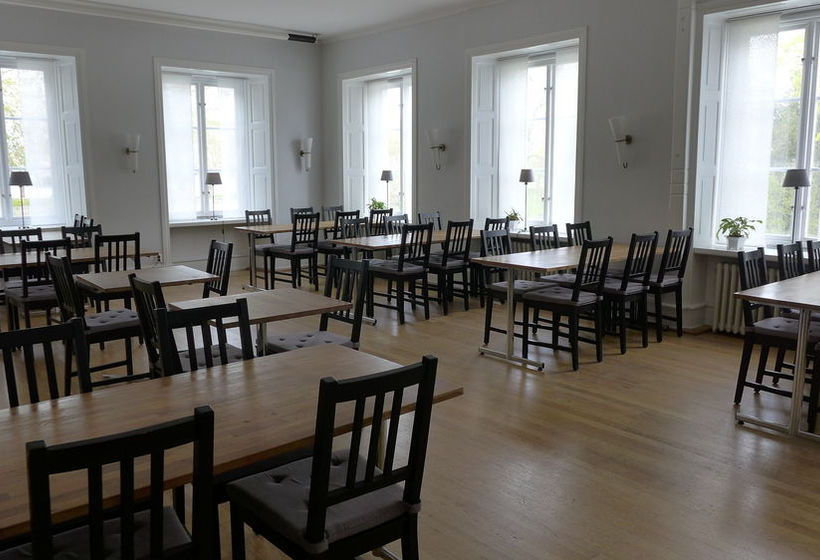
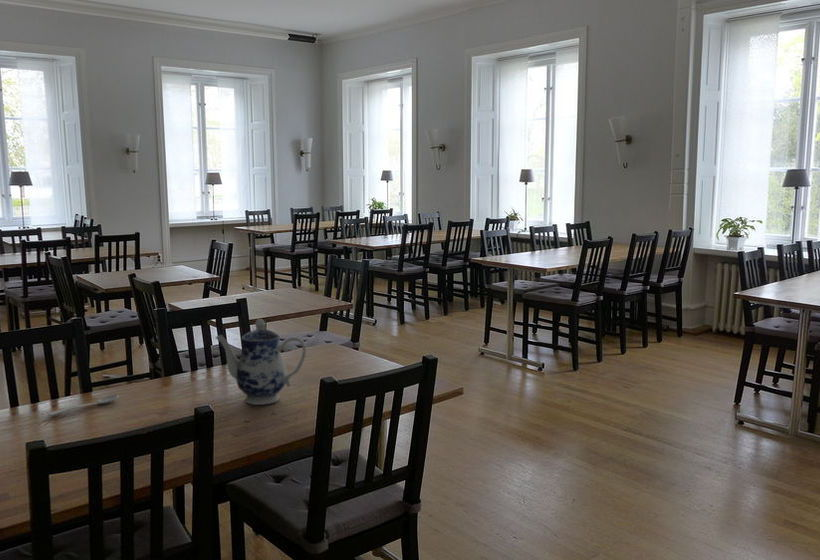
+ teapot (261, 359)
+ spoon (85, 404)
